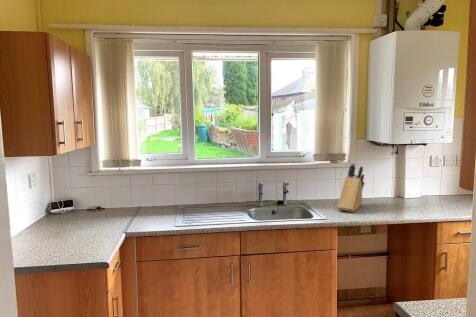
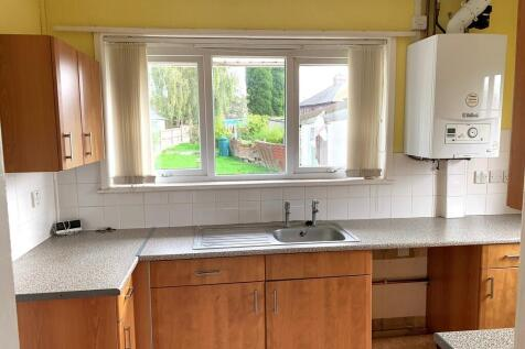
- knife block (351, 186)
